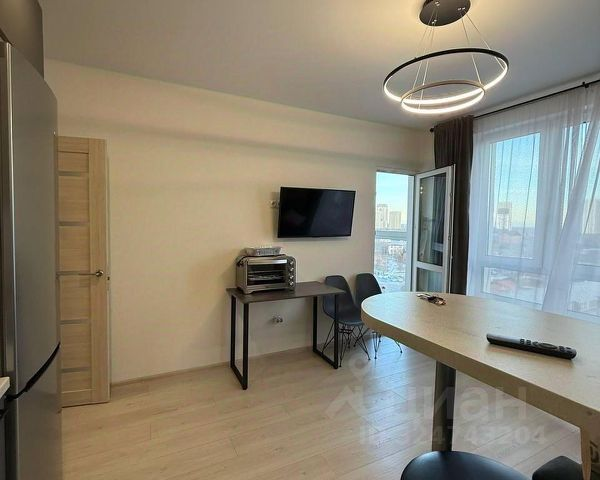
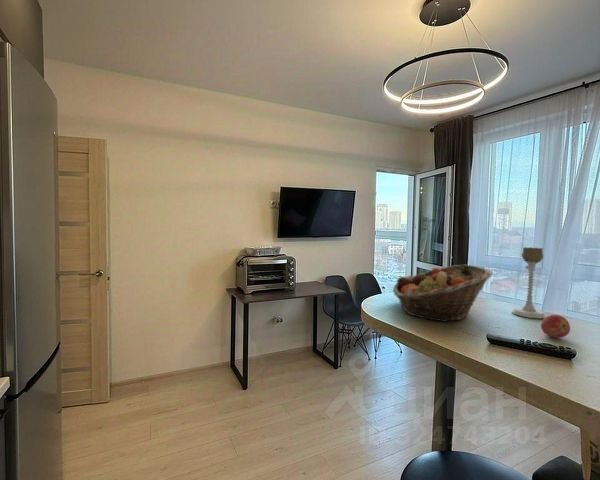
+ candle holder (530, 281)
+ apple (555, 325)
+ fruit basket (438, 288)
